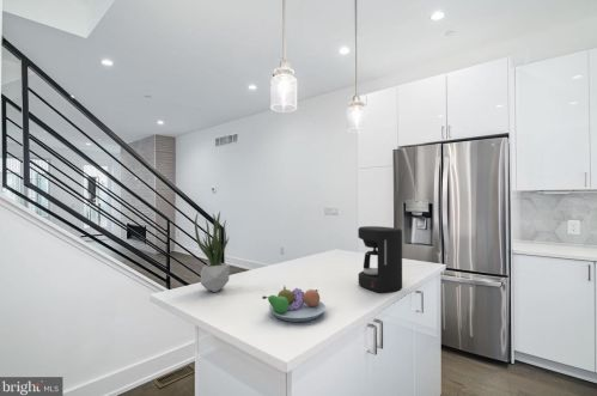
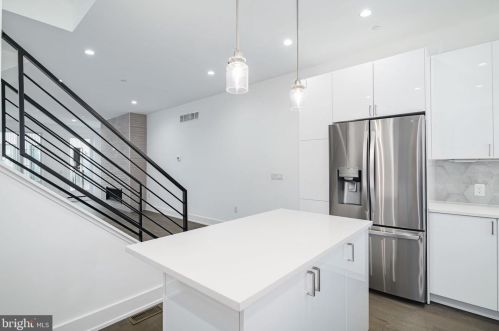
- fruit bowl (294, 300)
- potted plant (212, 250)
- coffee maker (378, 256)
